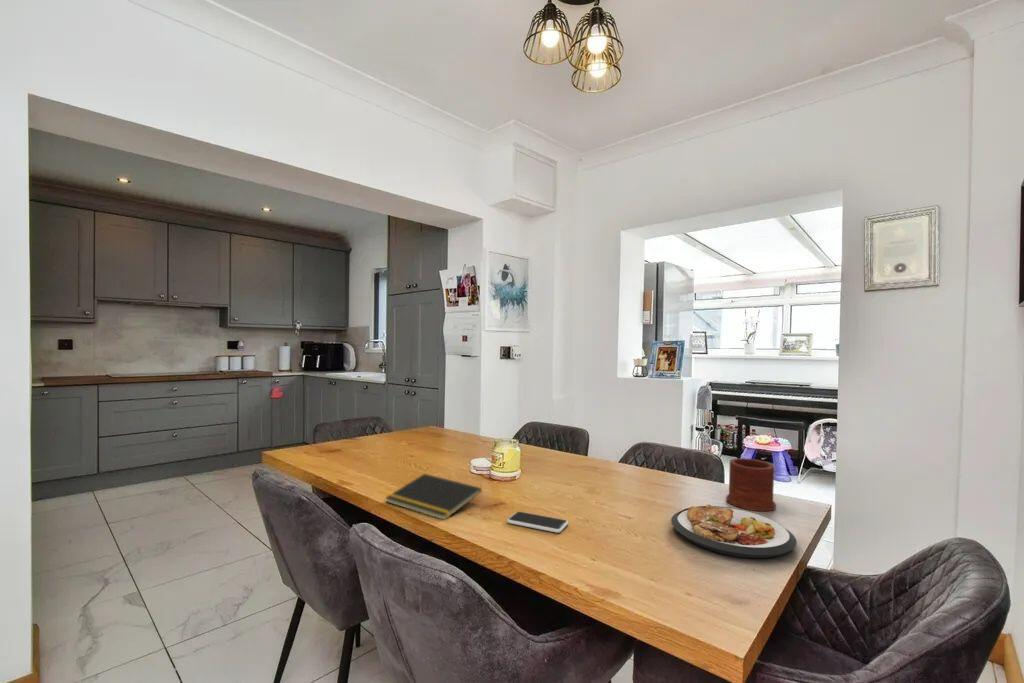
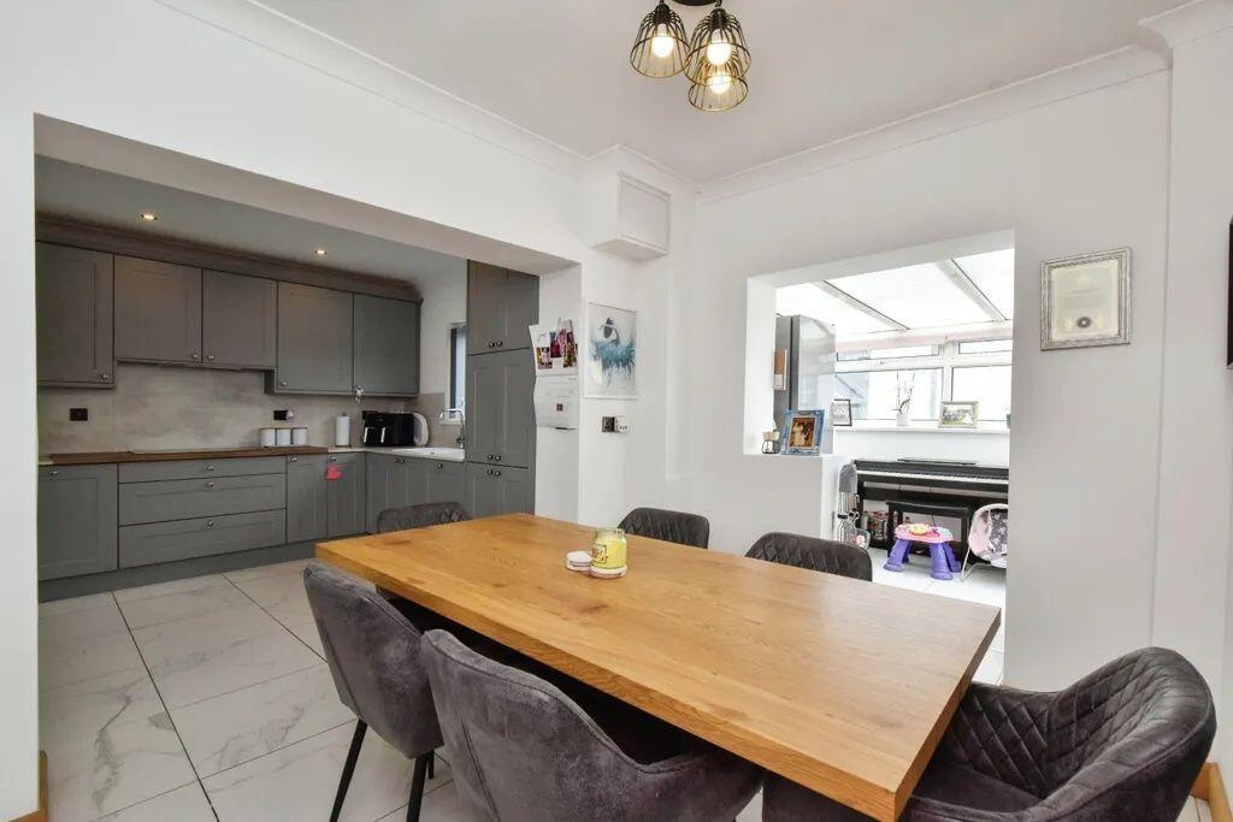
- mug (751, 482)
- plate (730, 525)
- notepad (433, 494)
- smartphone (537, 521)
